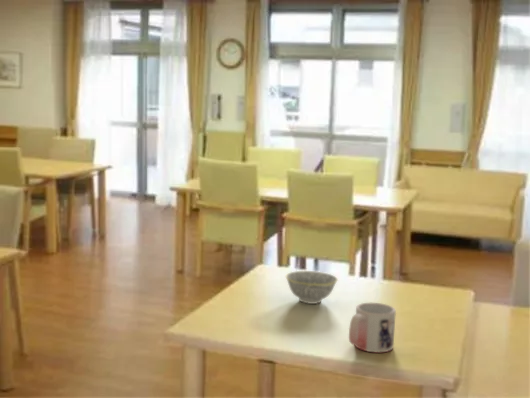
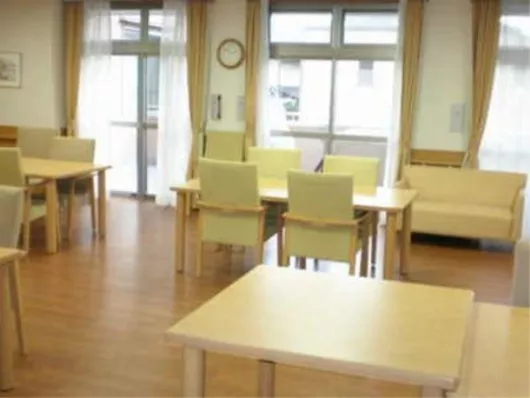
- mug (369, 328)
- bowl (311, 288)
